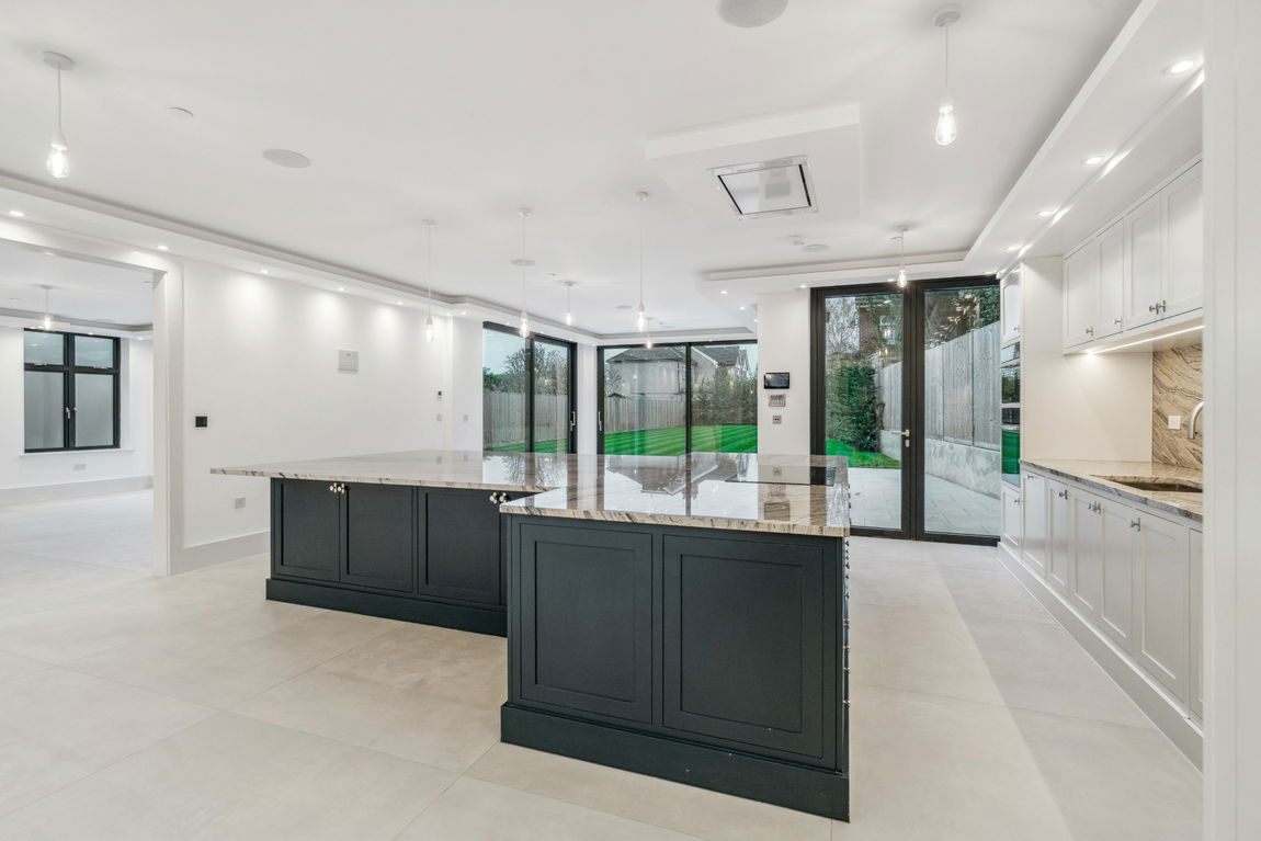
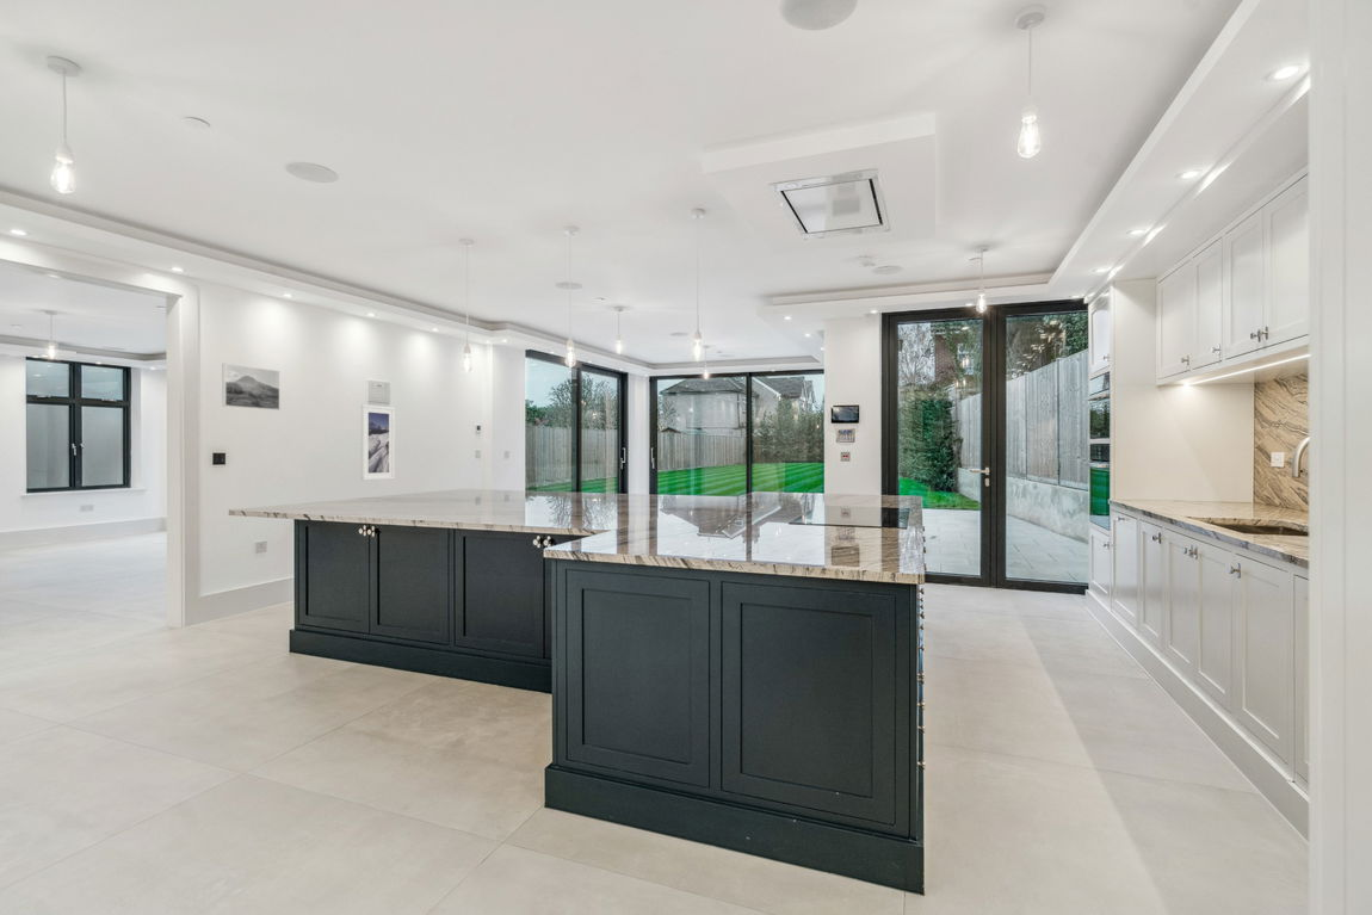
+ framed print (252, 388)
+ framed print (378, 443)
